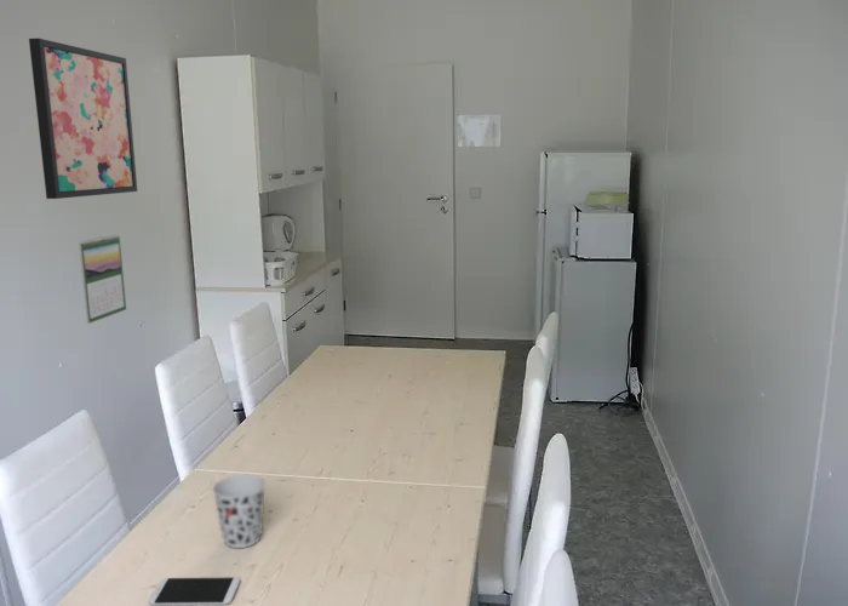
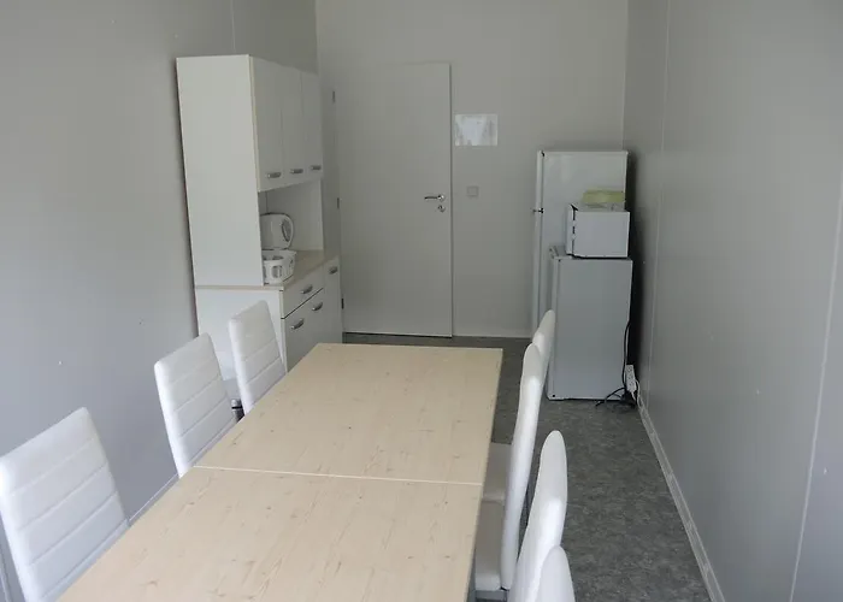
- calendar (103, 276)
- smartphone (195, 590)
- cup (241, 511)
- wall art (88, 122)
